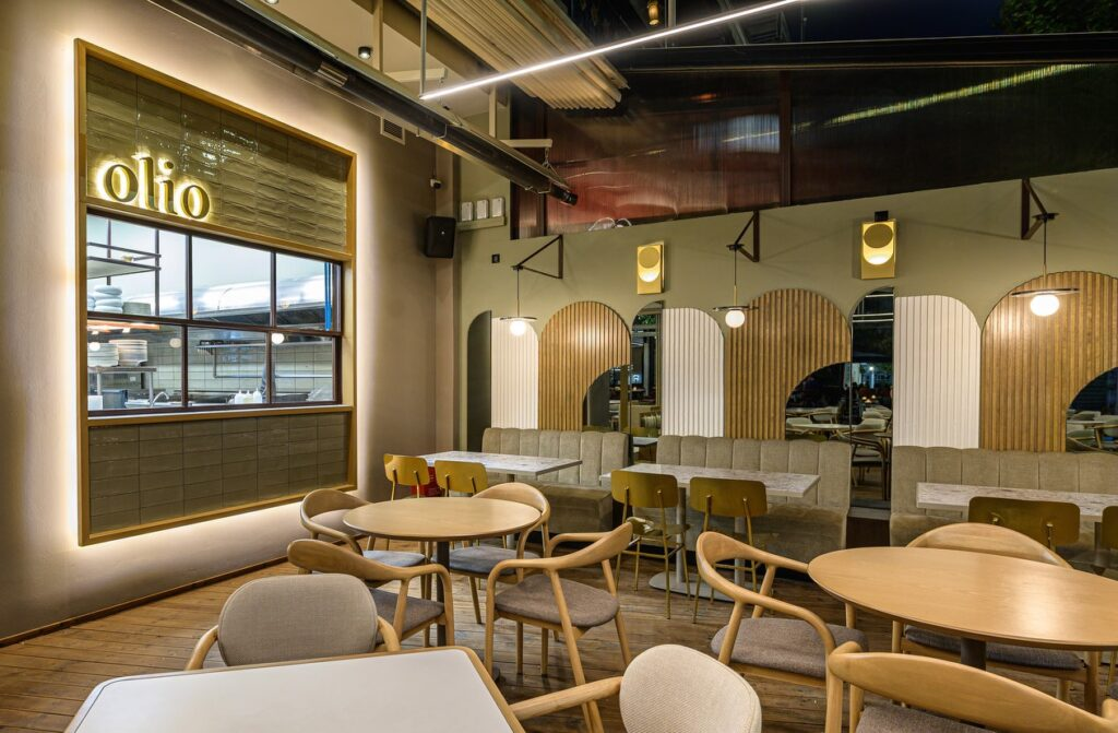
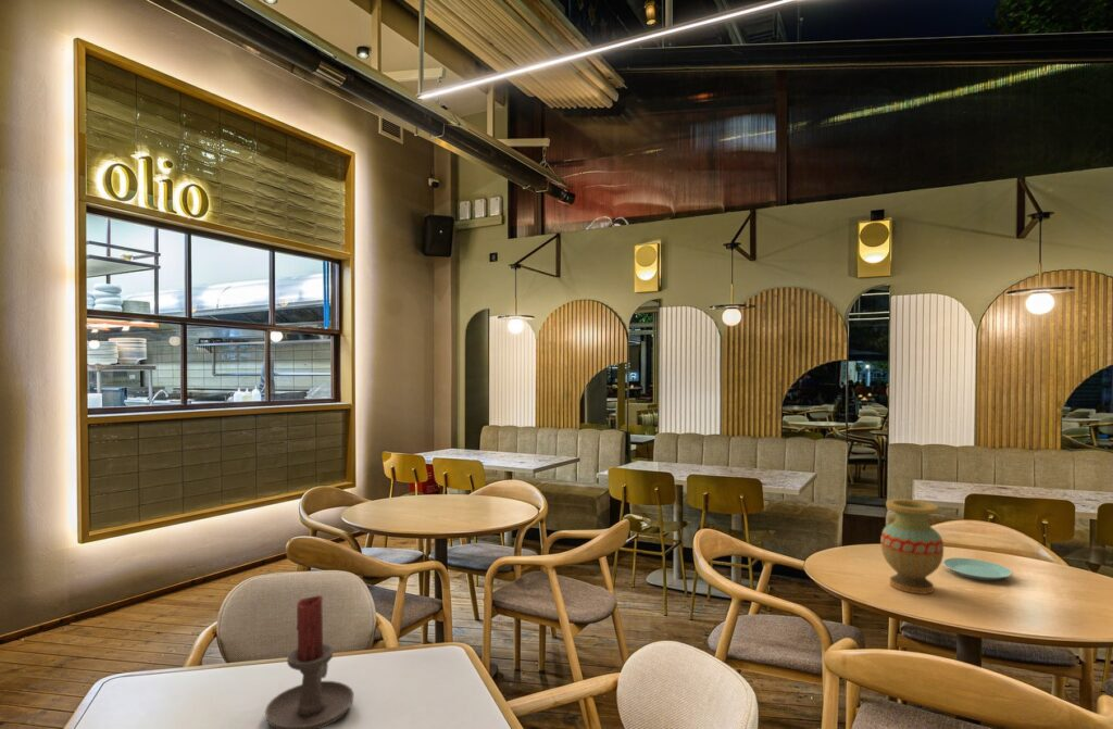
+ plate (976, 569)
+ candle holder (313, 649)
+ vase (911, 545)
